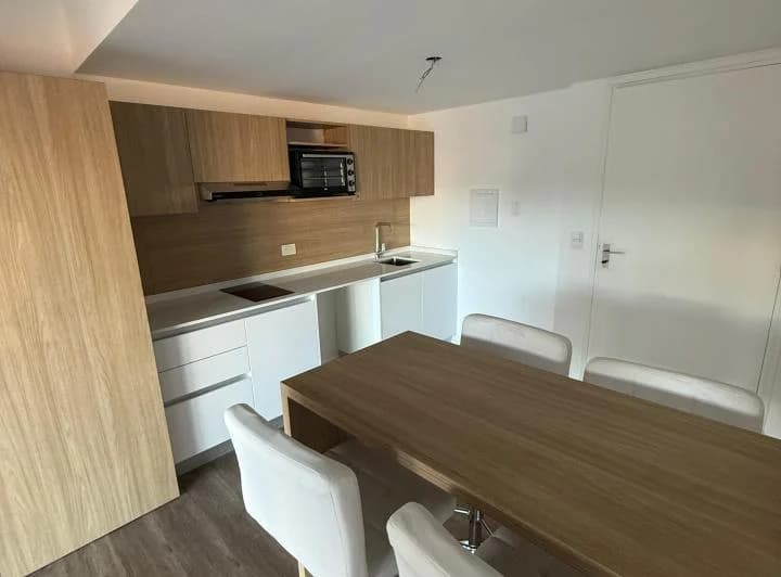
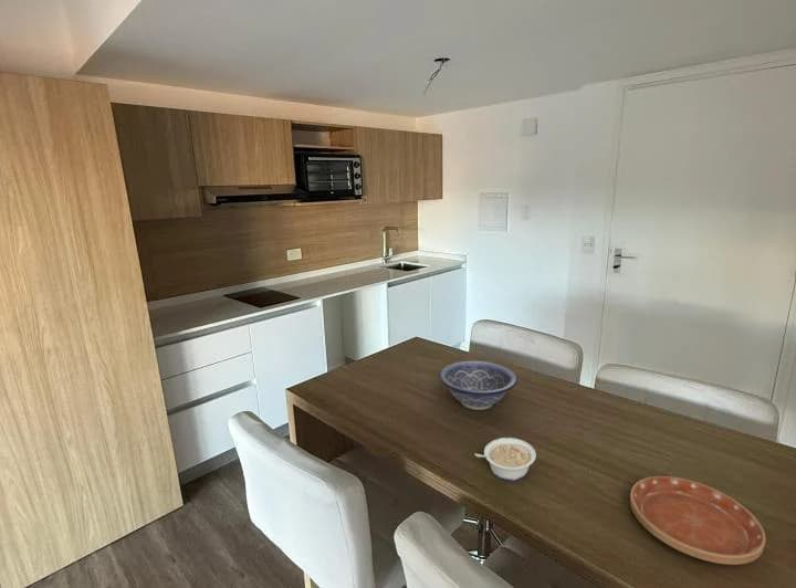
+ decorative bowl (476, 388)
+ legume (507, 460)
+ saucer (692, 517)
